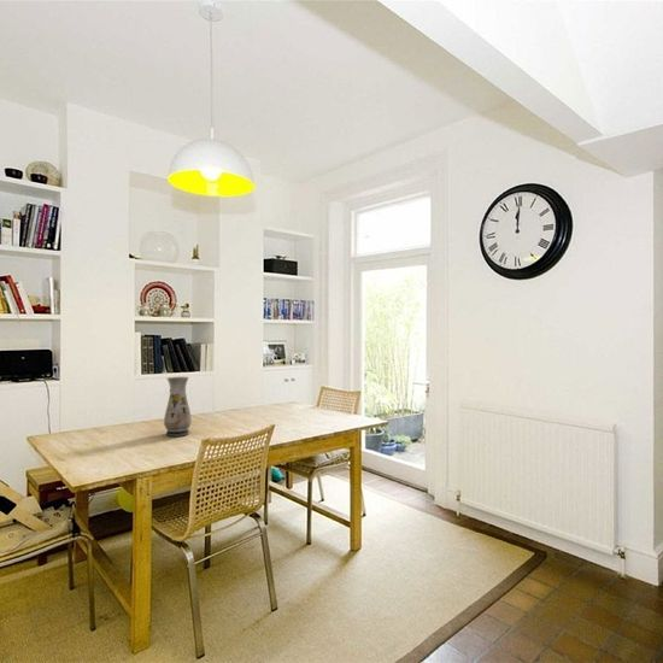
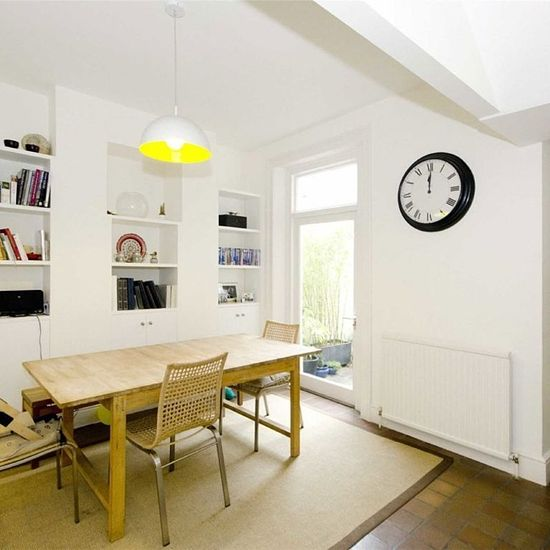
- vase (177, 405)
